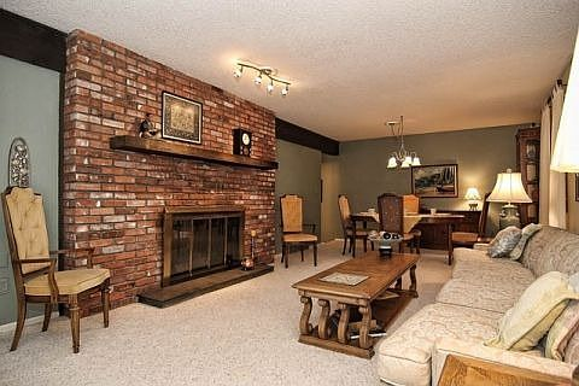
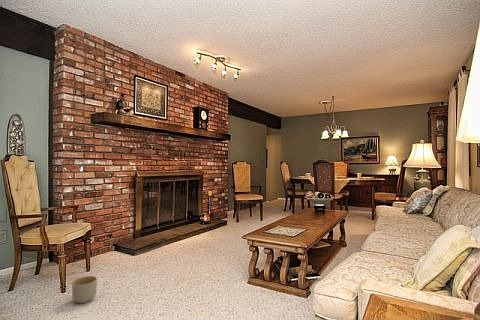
+ planter (84, 290)
